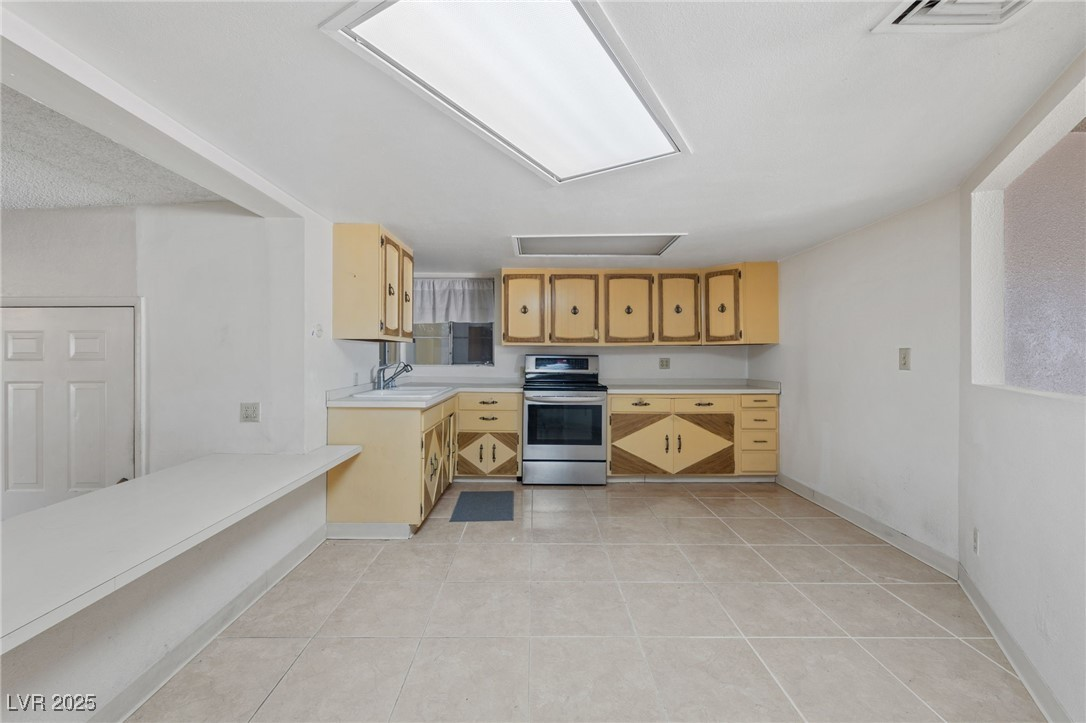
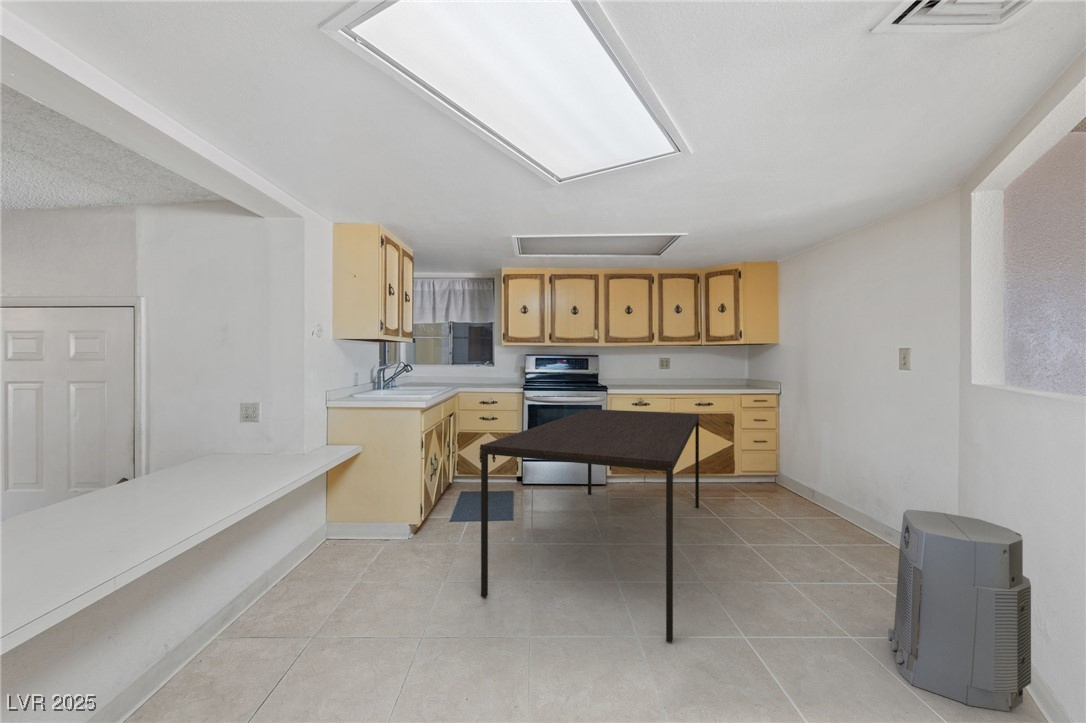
+ dining table (616, 466)
+ air purifier (956, 600)
